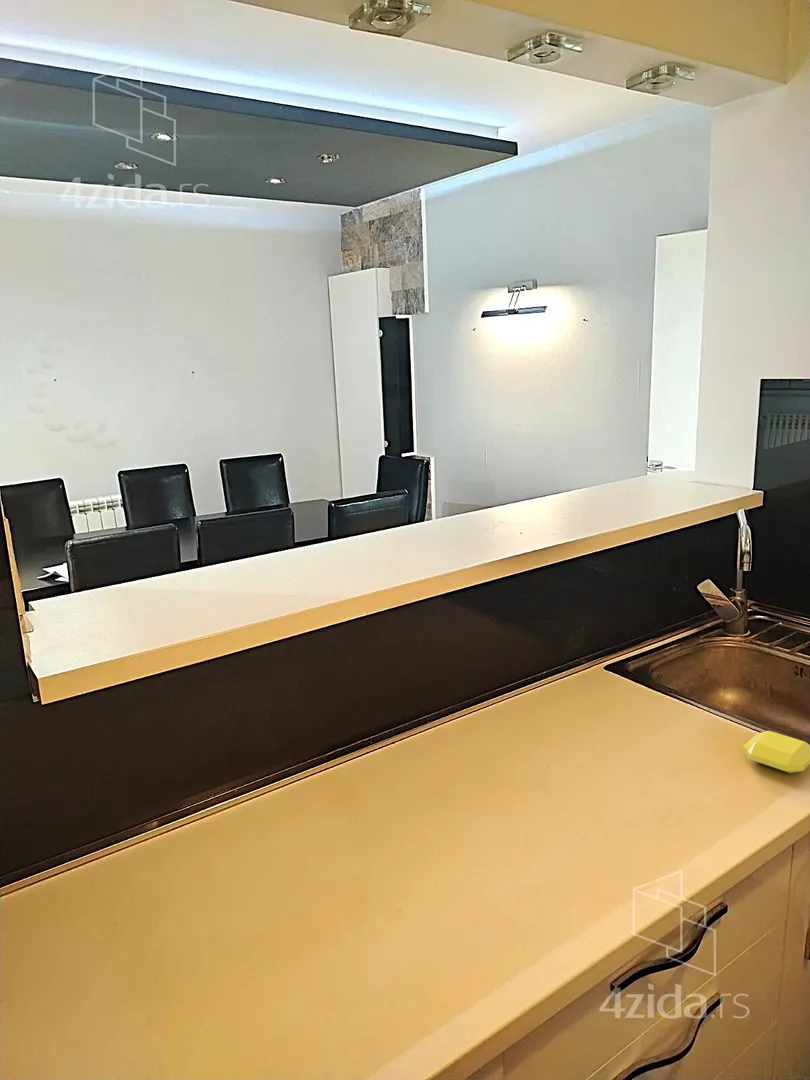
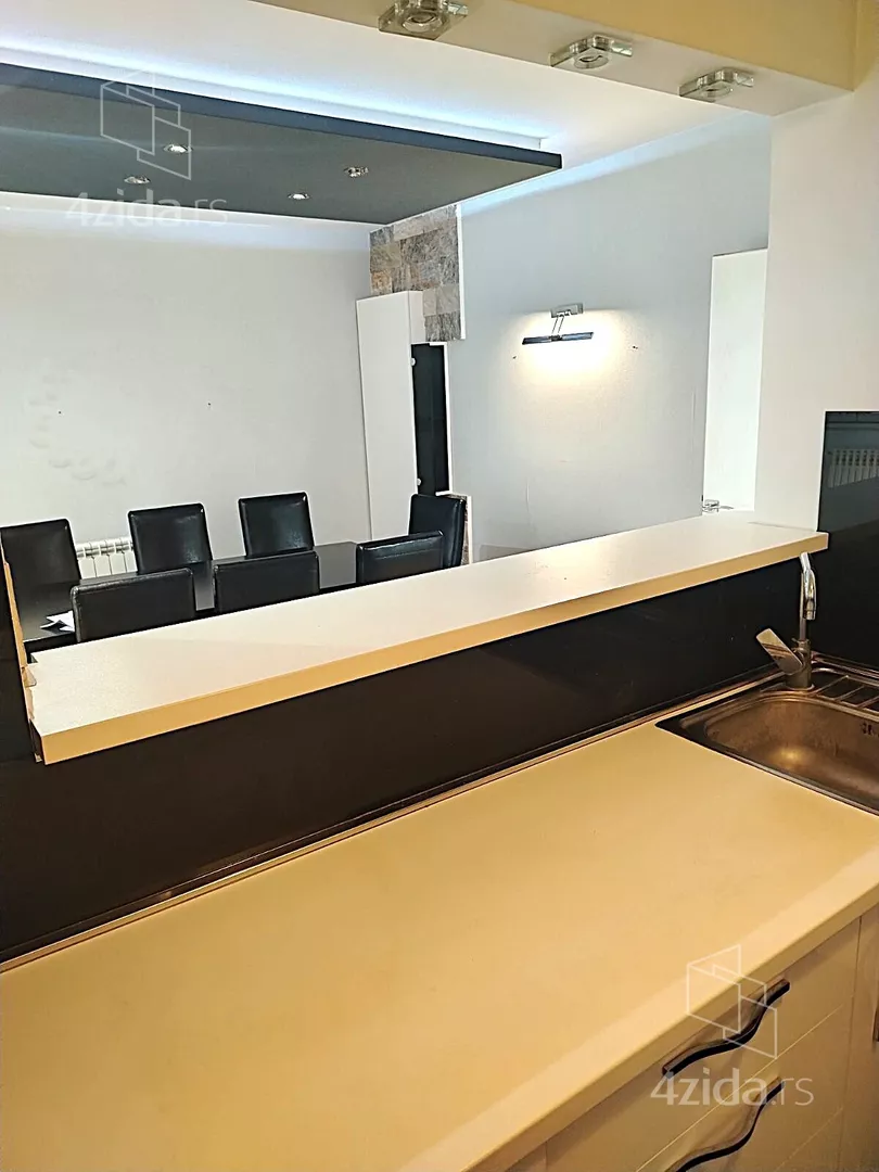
- soap bar (779, 751)
